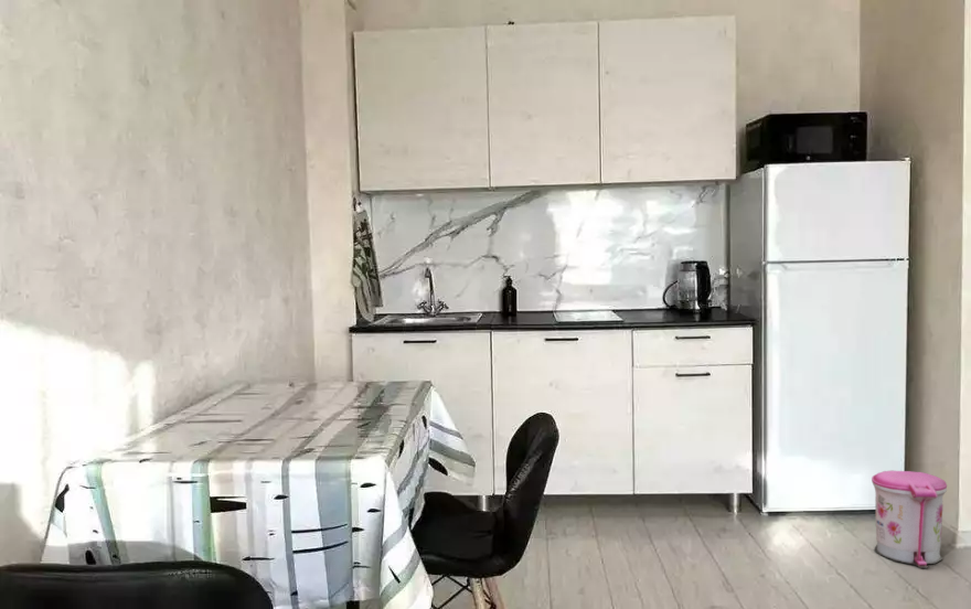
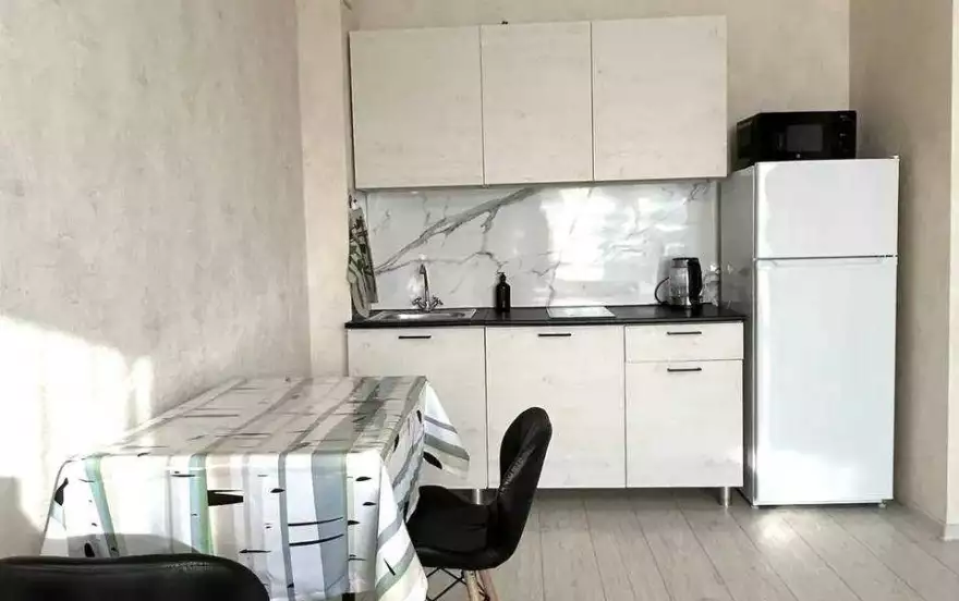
- trash can (908, 514)
